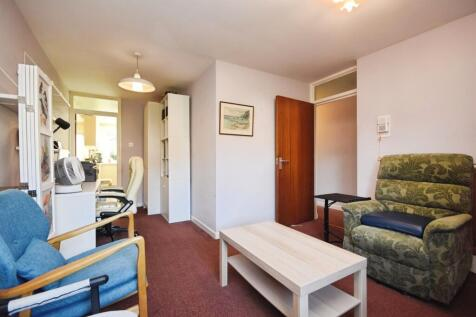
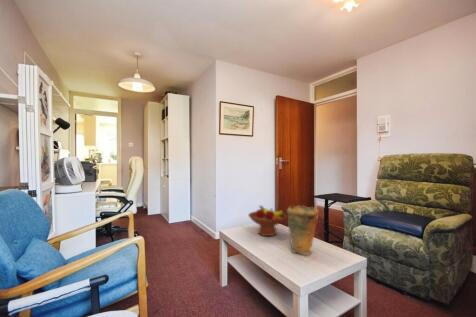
+ fruit bowl (267, 220)
+ vase (303, 229)
